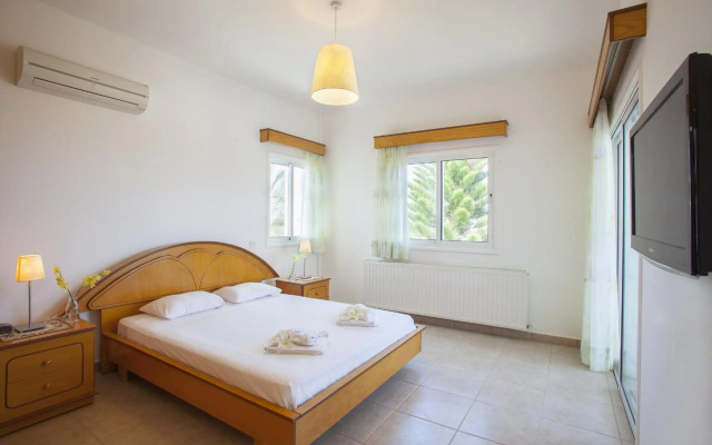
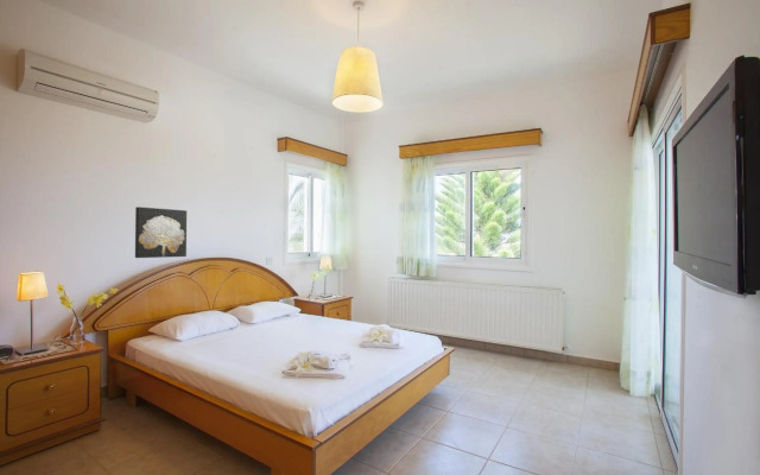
+ wall art (162, 233)
